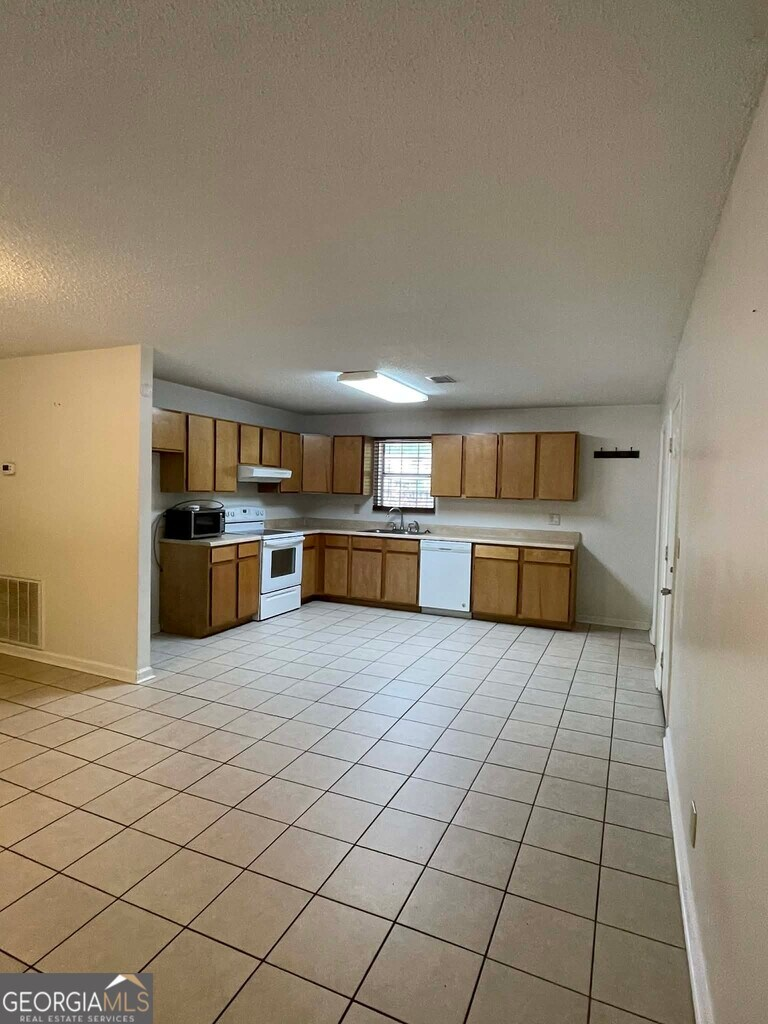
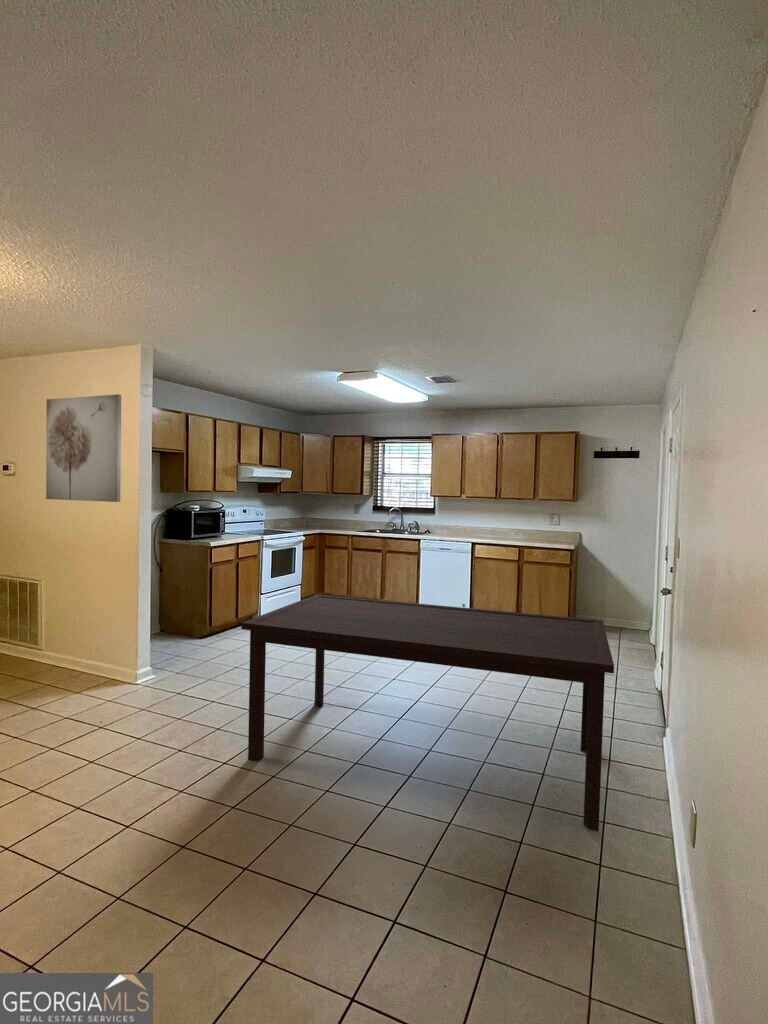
+ wall art (82, 449)
+ dining table (431, 663)
